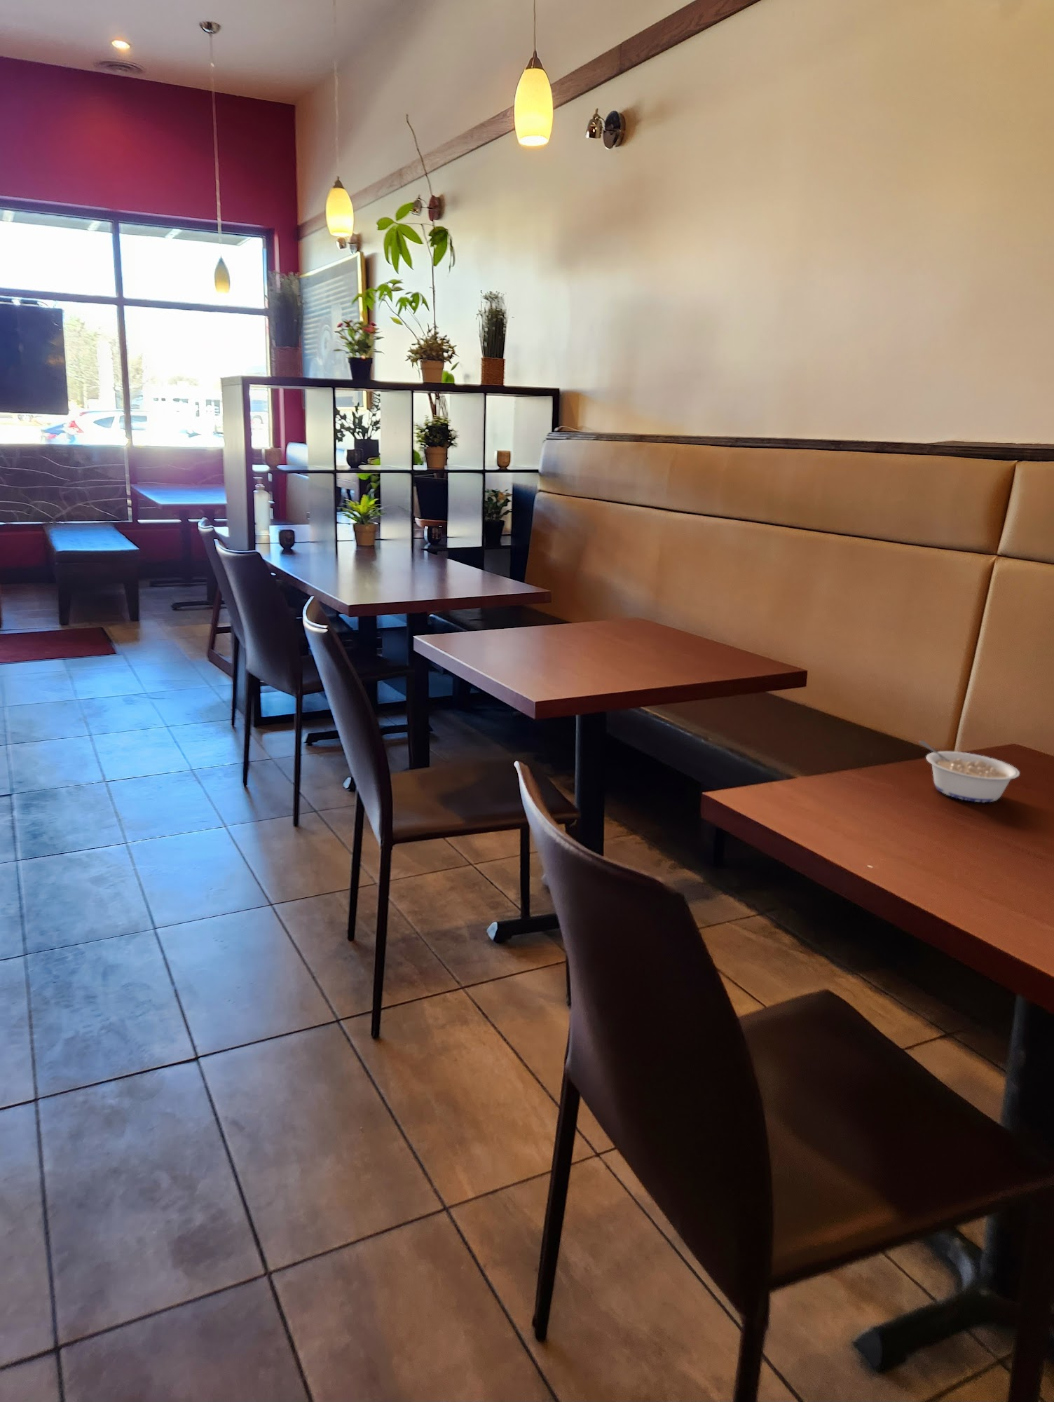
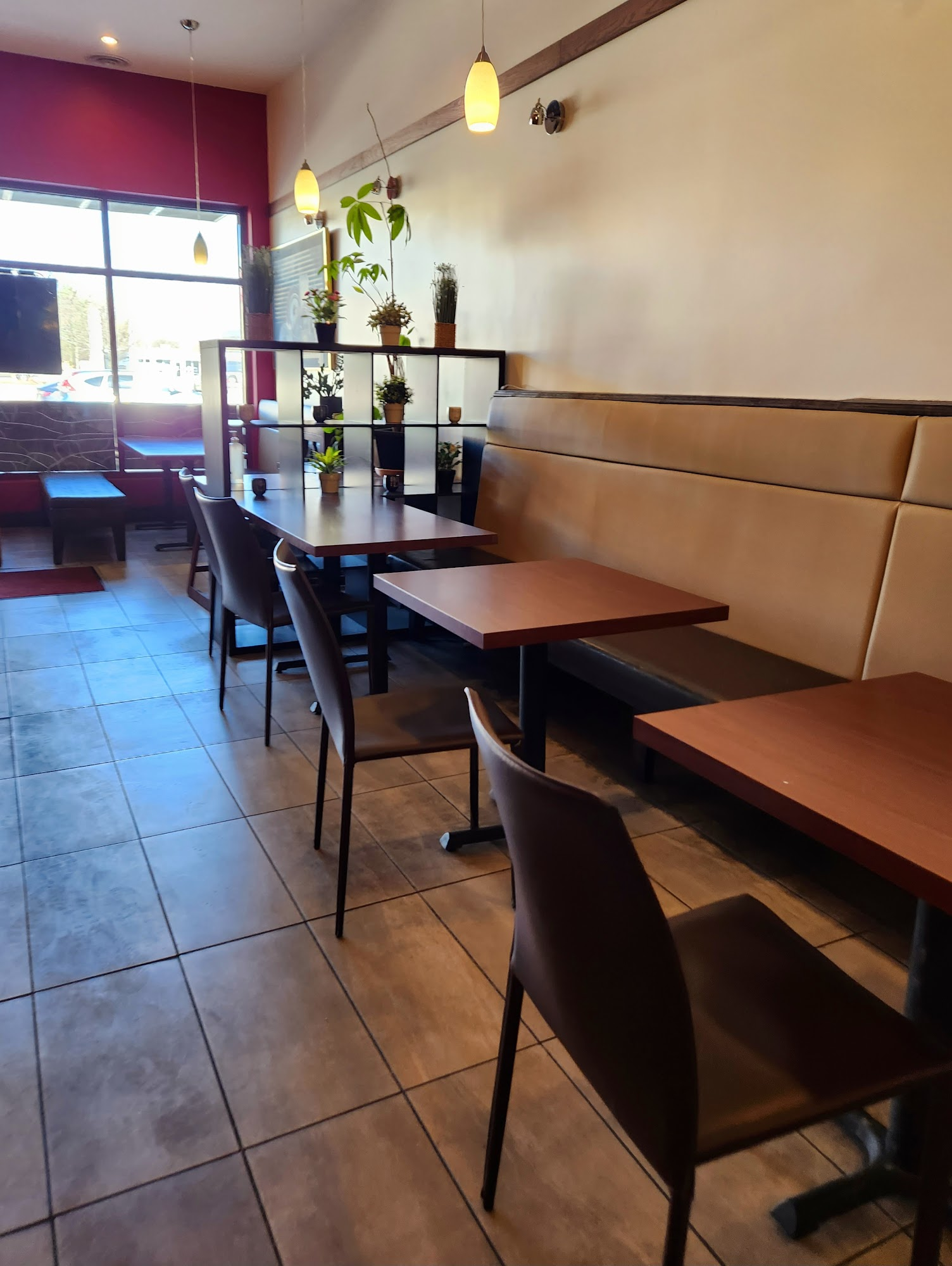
- legume (965, 774)
